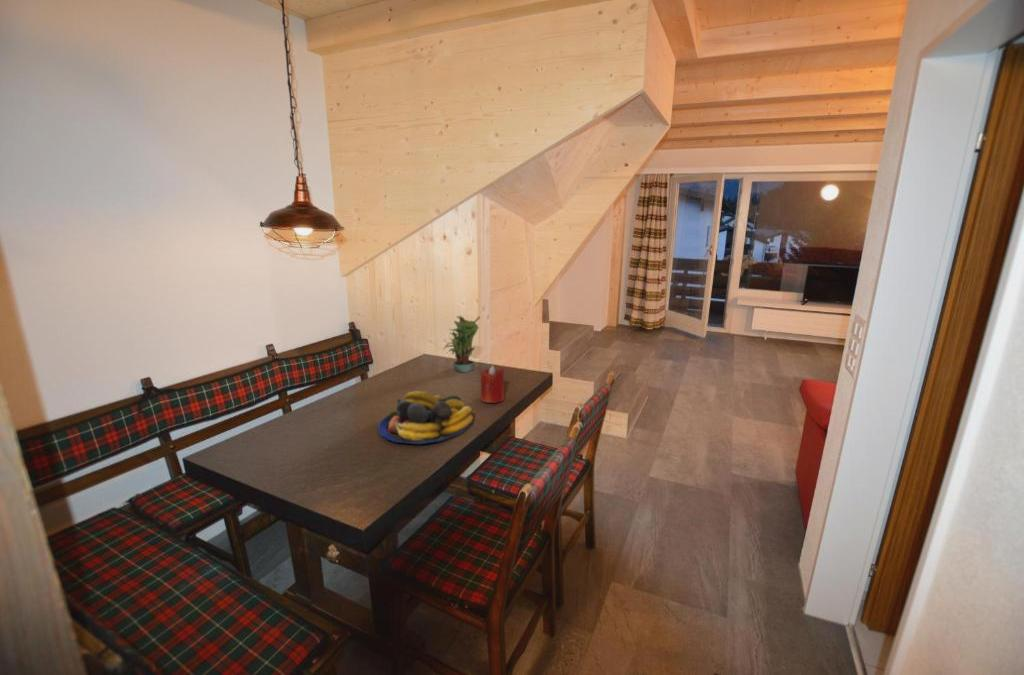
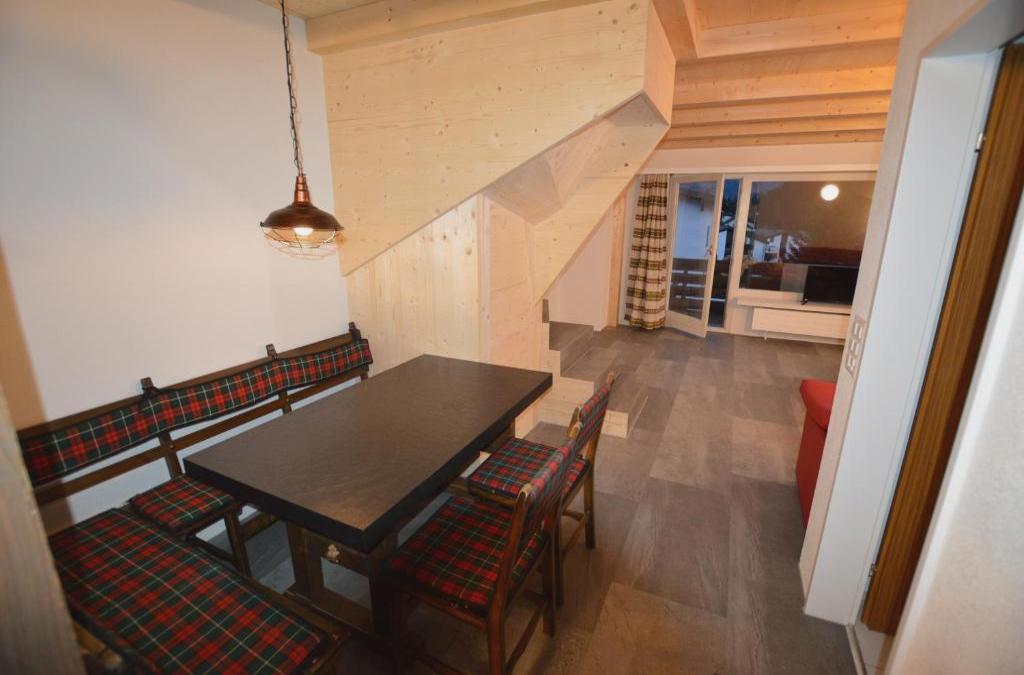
- fruit bowl (424, 408)
- potted plant (461, 341)
- candle (492, 382)
